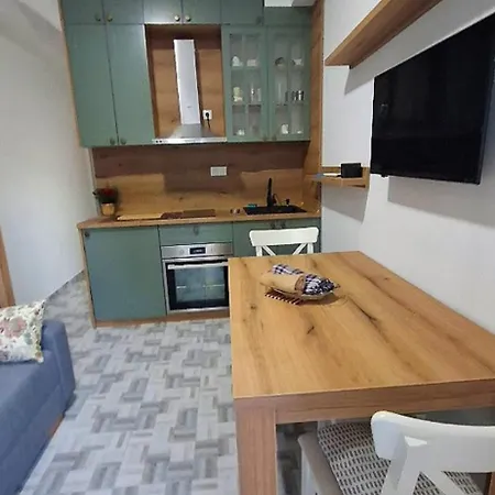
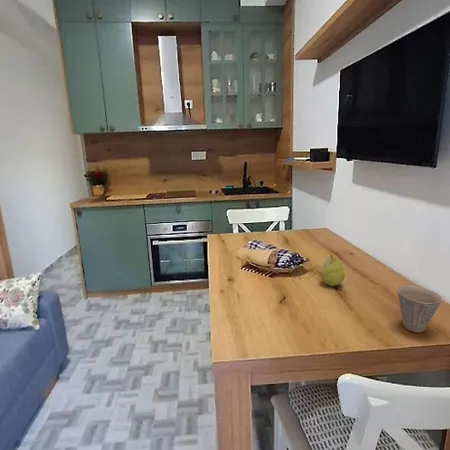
+ fruit (333, 269)
+ cup (417, 310)
